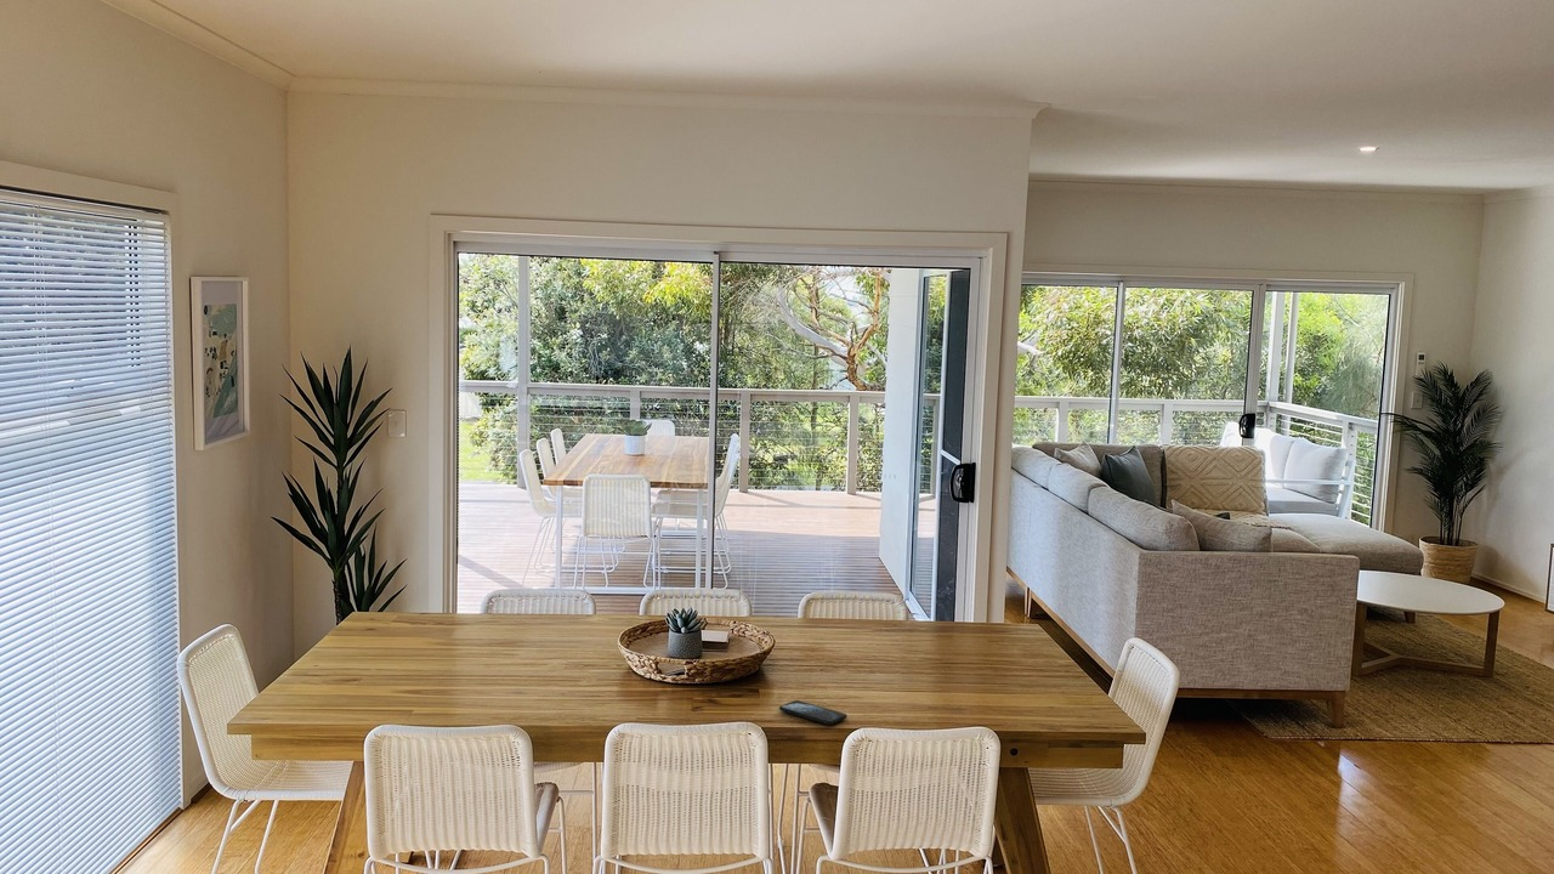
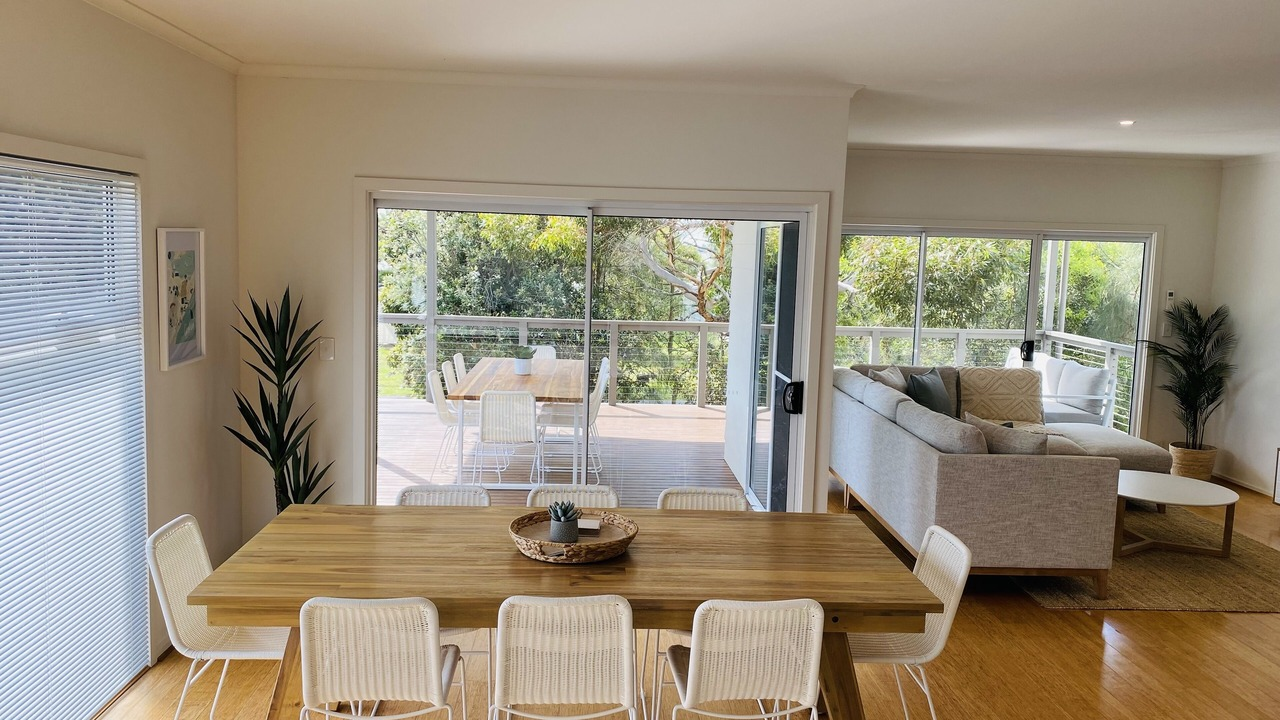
- smartphone (812, 711)
